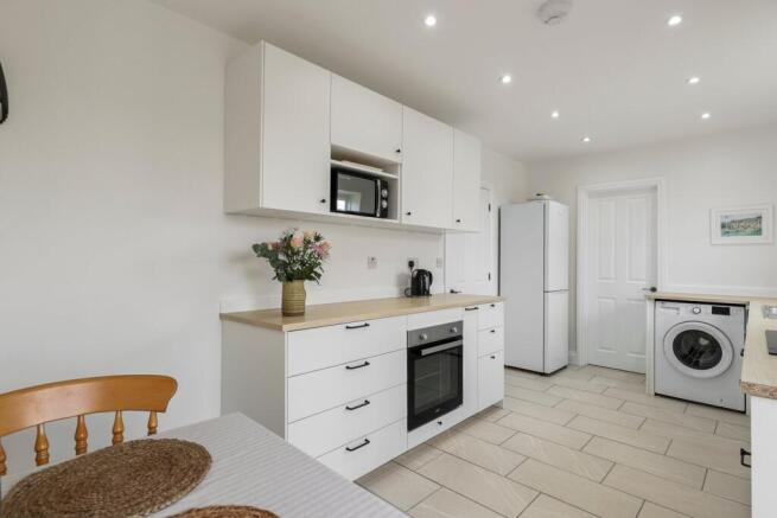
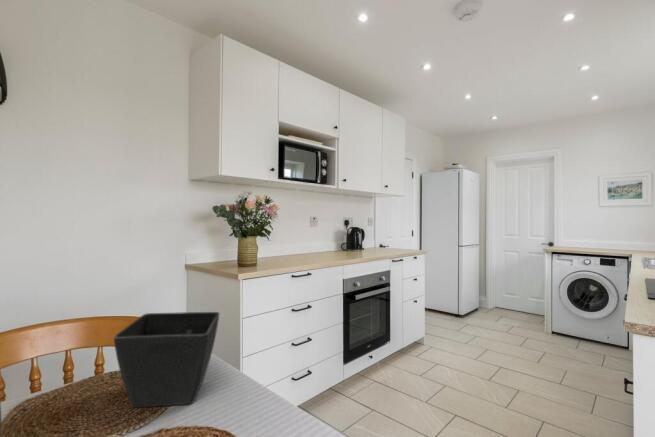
+ flower pot (172, 357)
